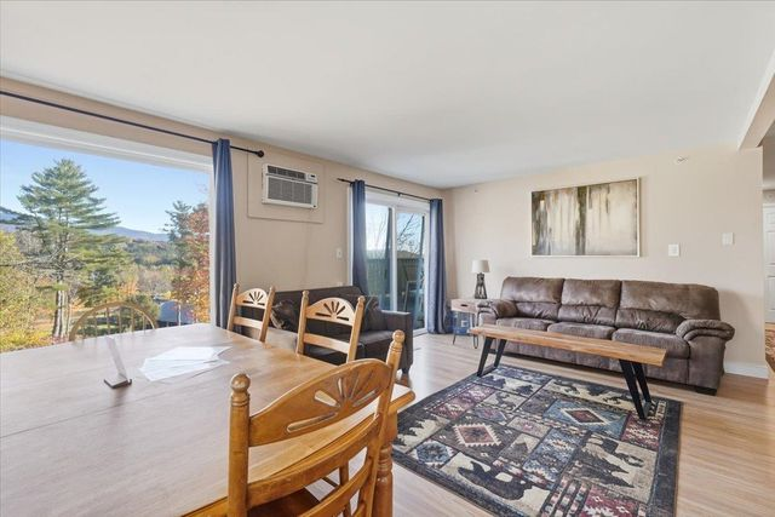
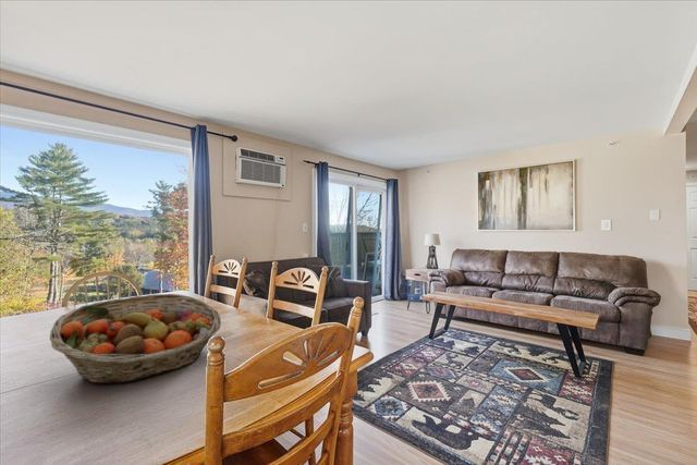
+ fruit basket (145, 332)
